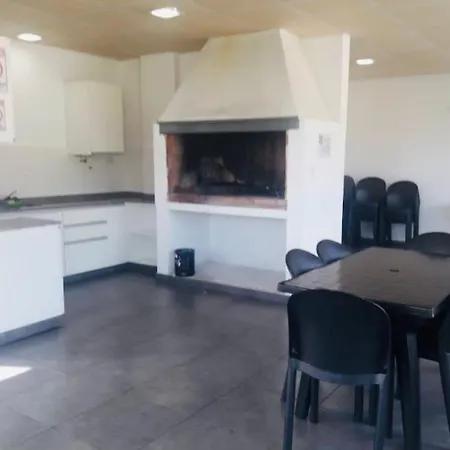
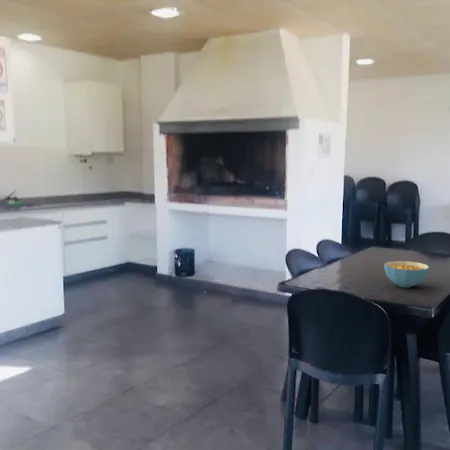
+ cereal bowl (405, 275)
